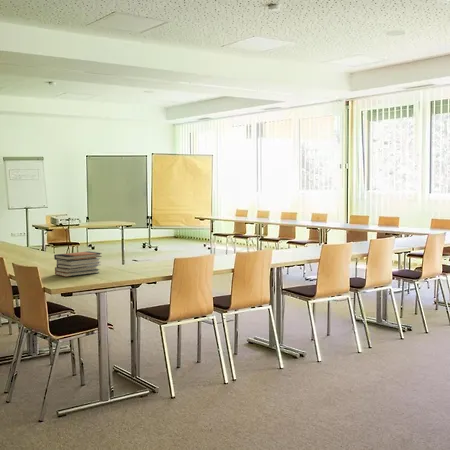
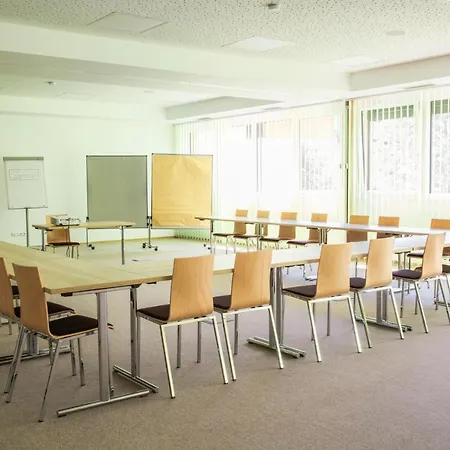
- book stack (78, 263)
